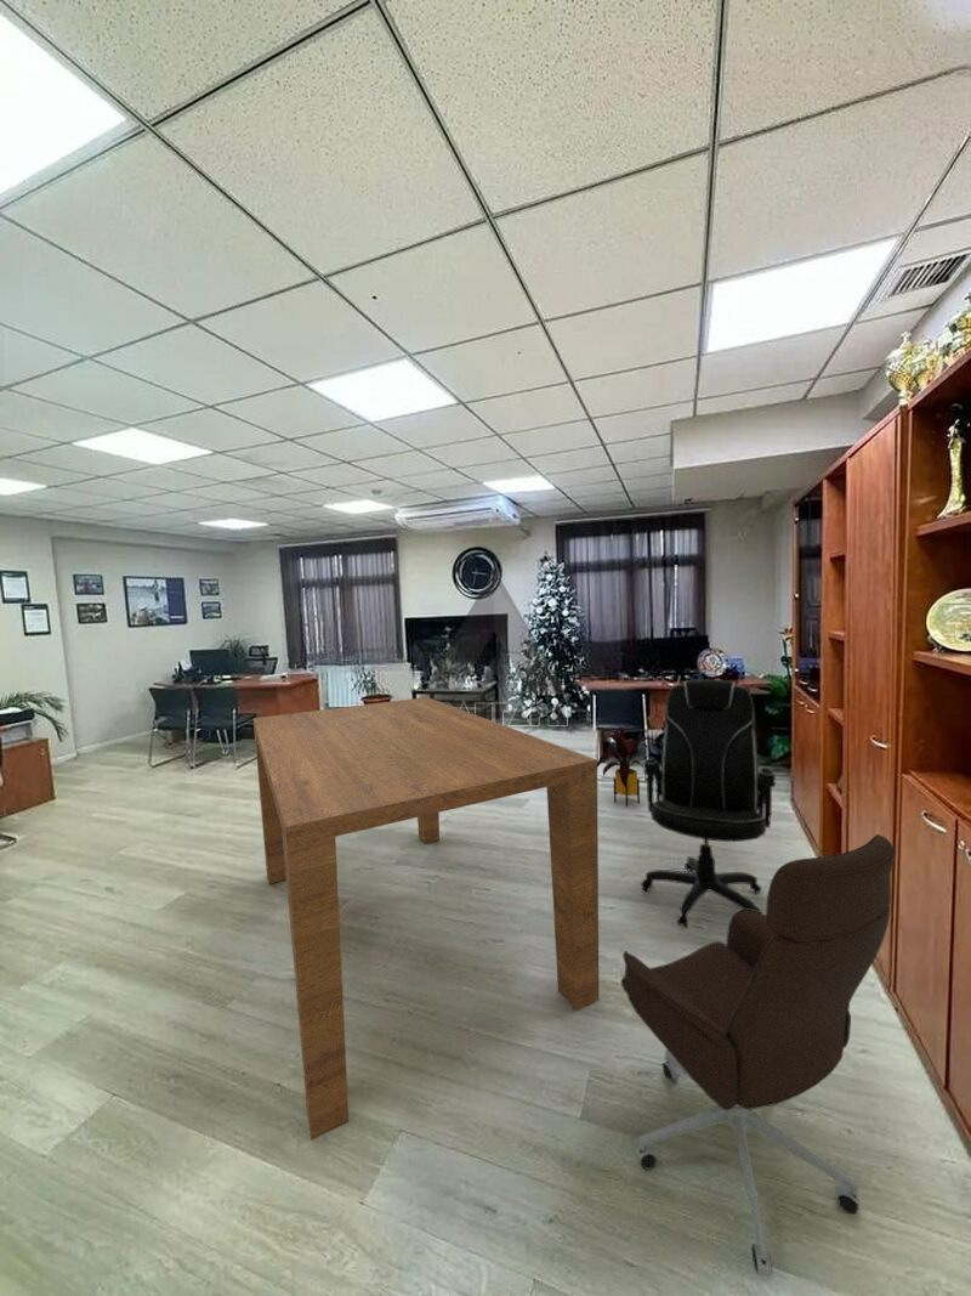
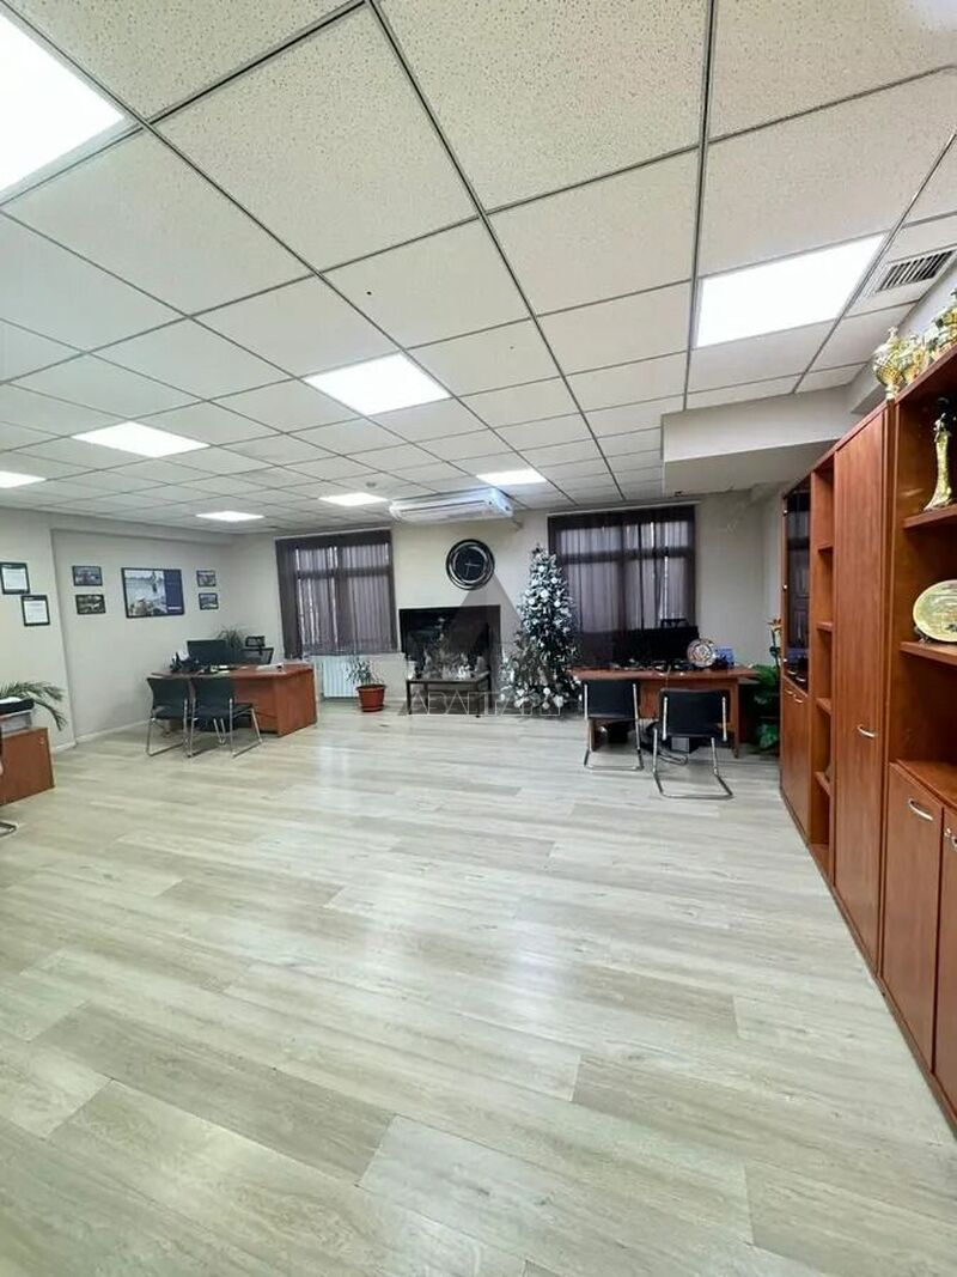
- office chair (743, 990)
- house plant (626, 766)
- table (392, 822)
- office chair (703, 792)
